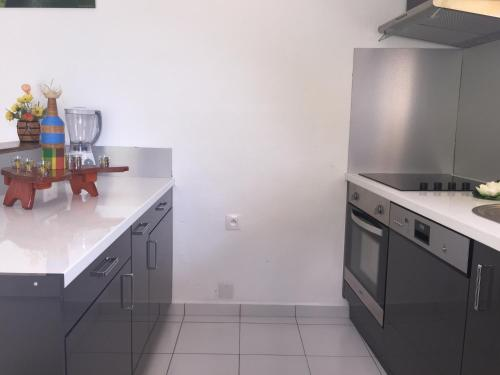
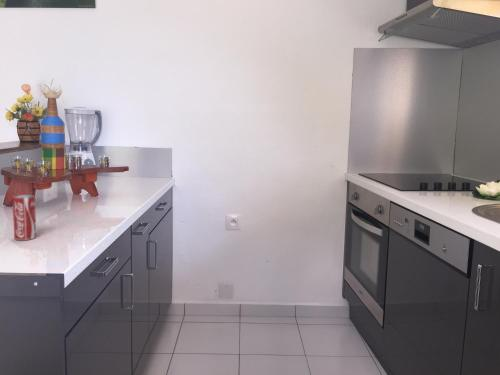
+ beverage can (24, 217)
